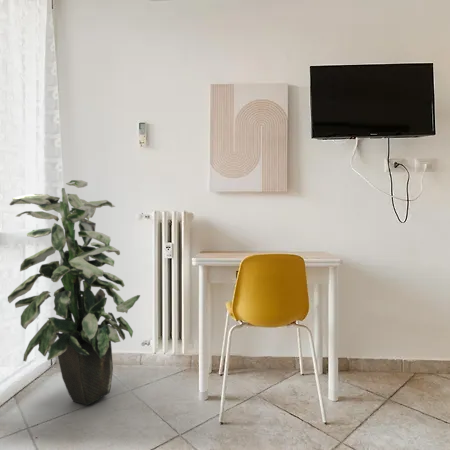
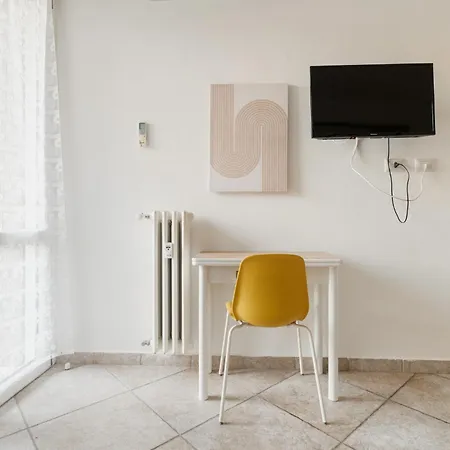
- indoor plant (75, 291)
